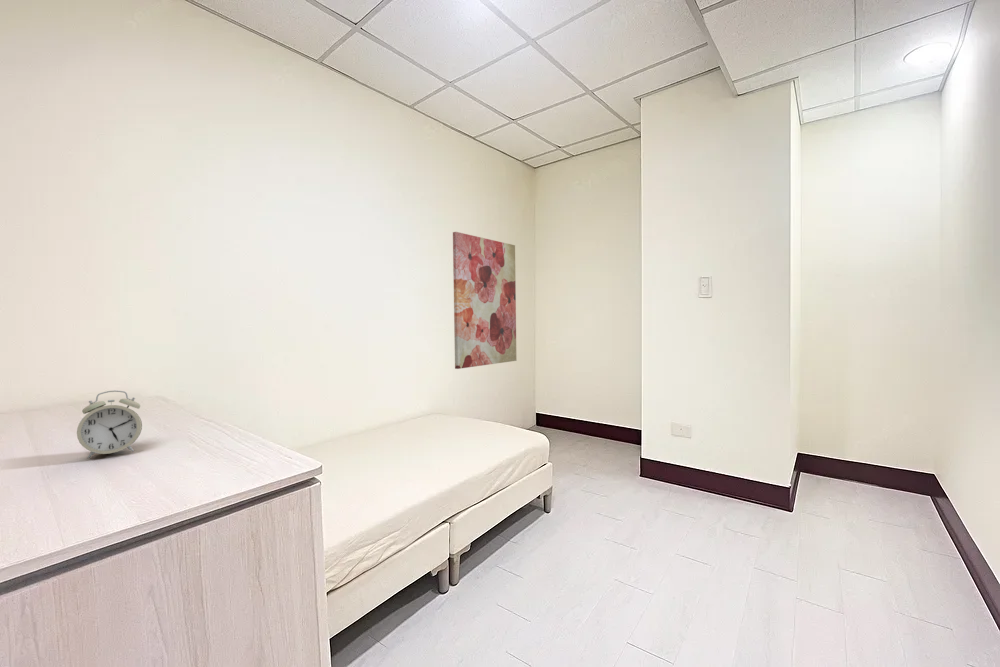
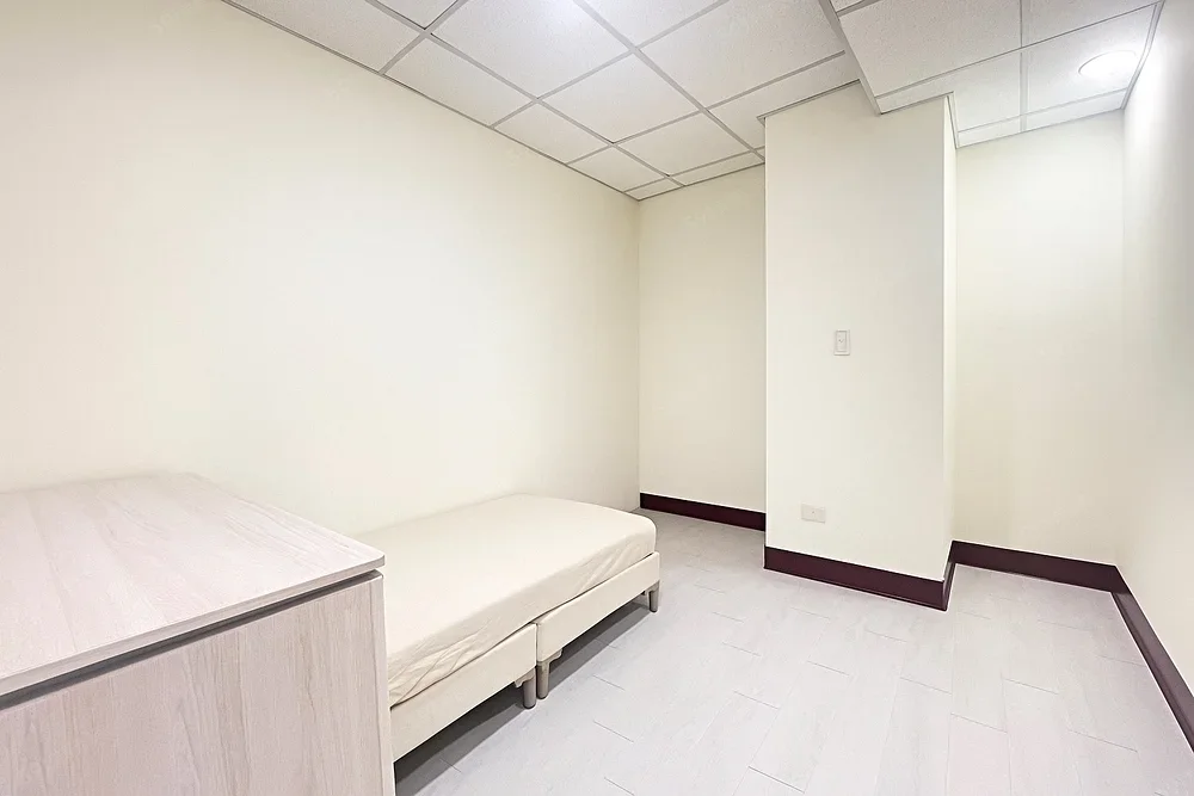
- wall art (487, 302)
- alarm clock (111, 422)
